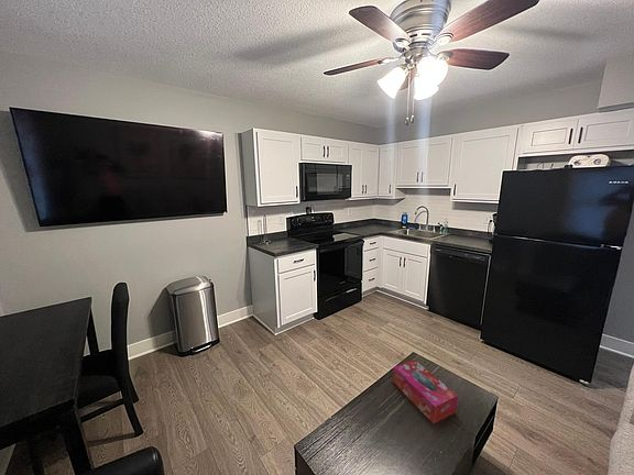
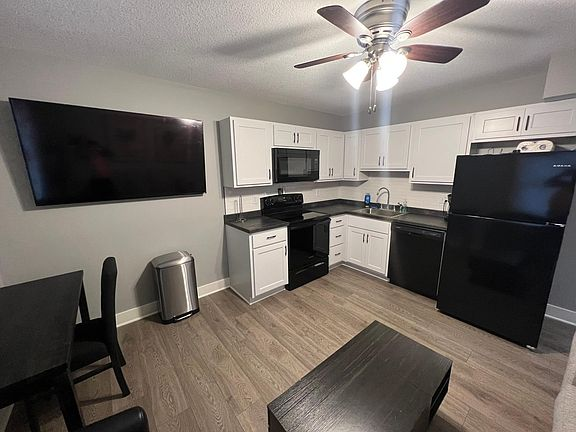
- tissue box (423, 388)
